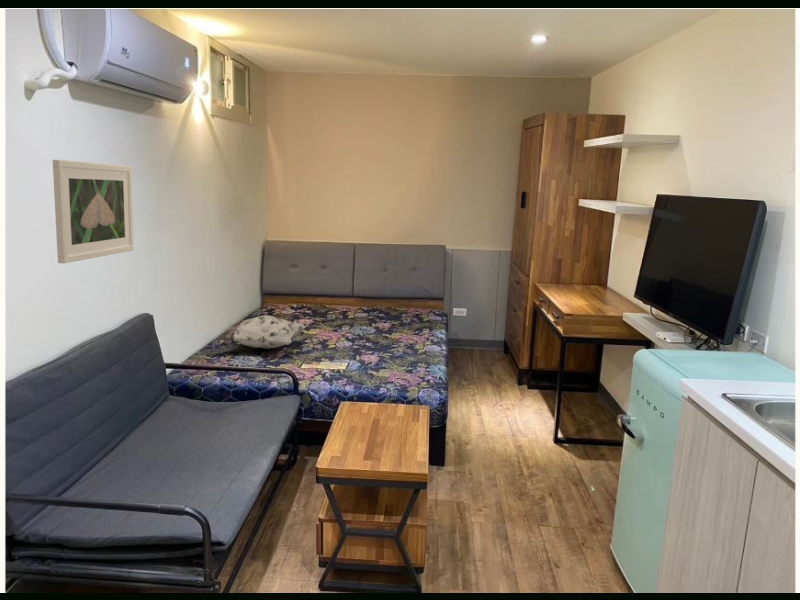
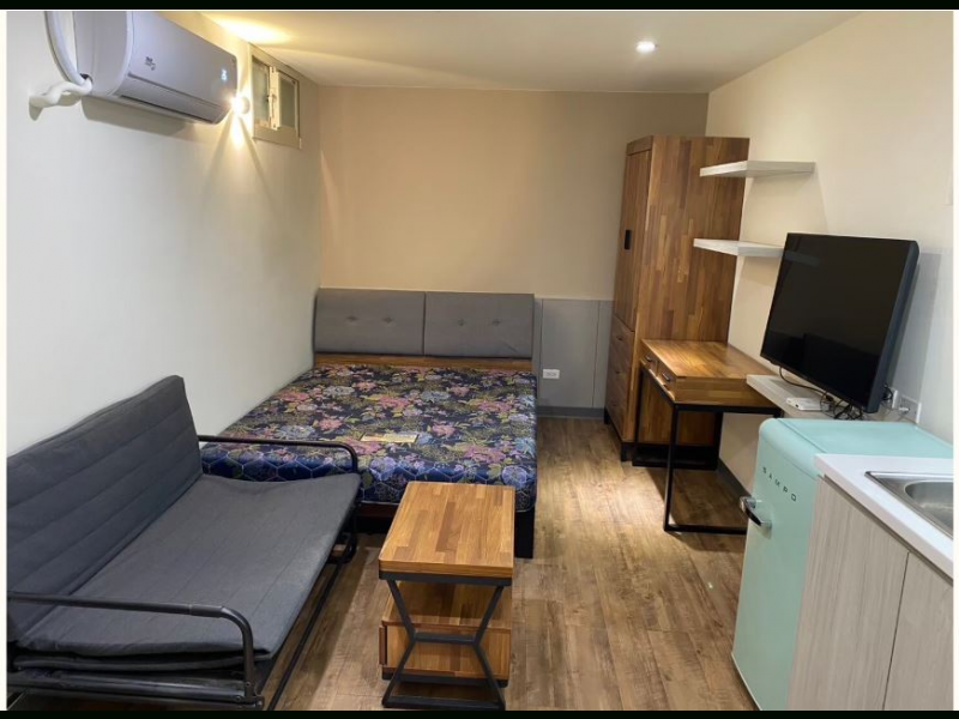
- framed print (98, 210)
- decorative pillow (264, 332)
